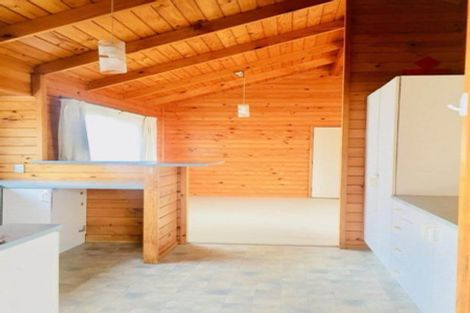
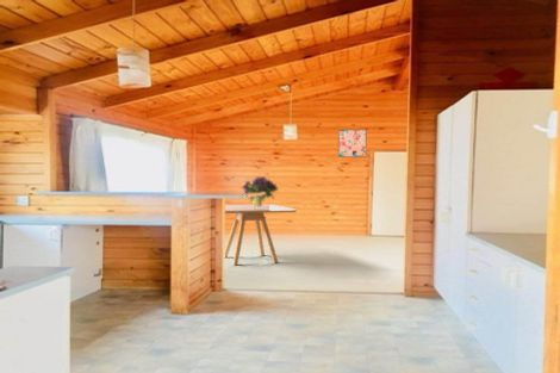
+ dining table (243, 230)
+ wall art (351, 143)
+ bouquet (259, 191)
